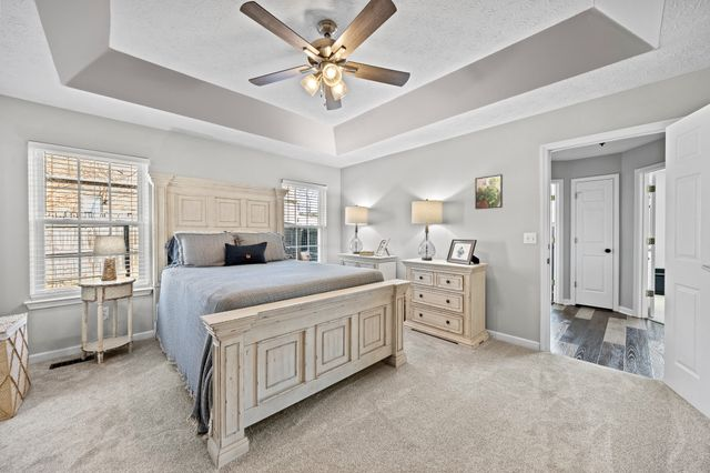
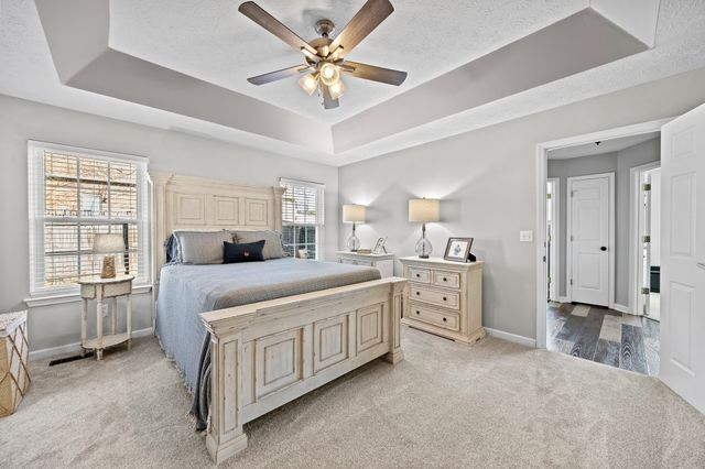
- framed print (488, 192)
